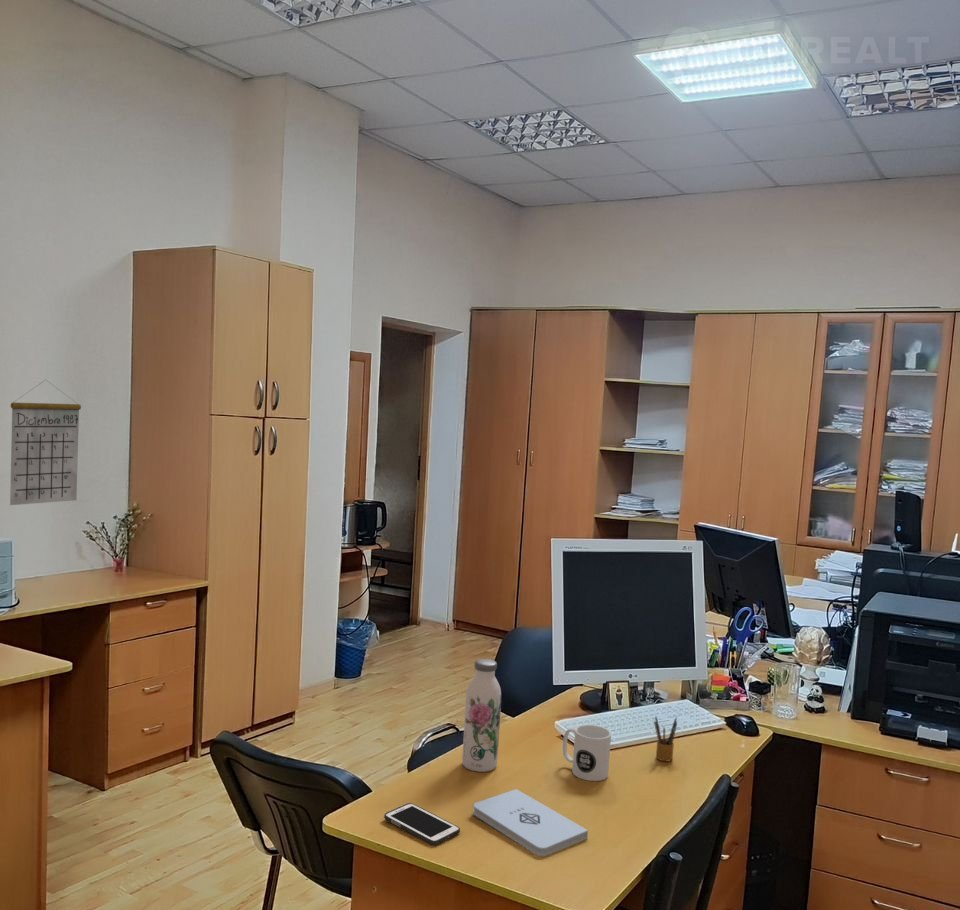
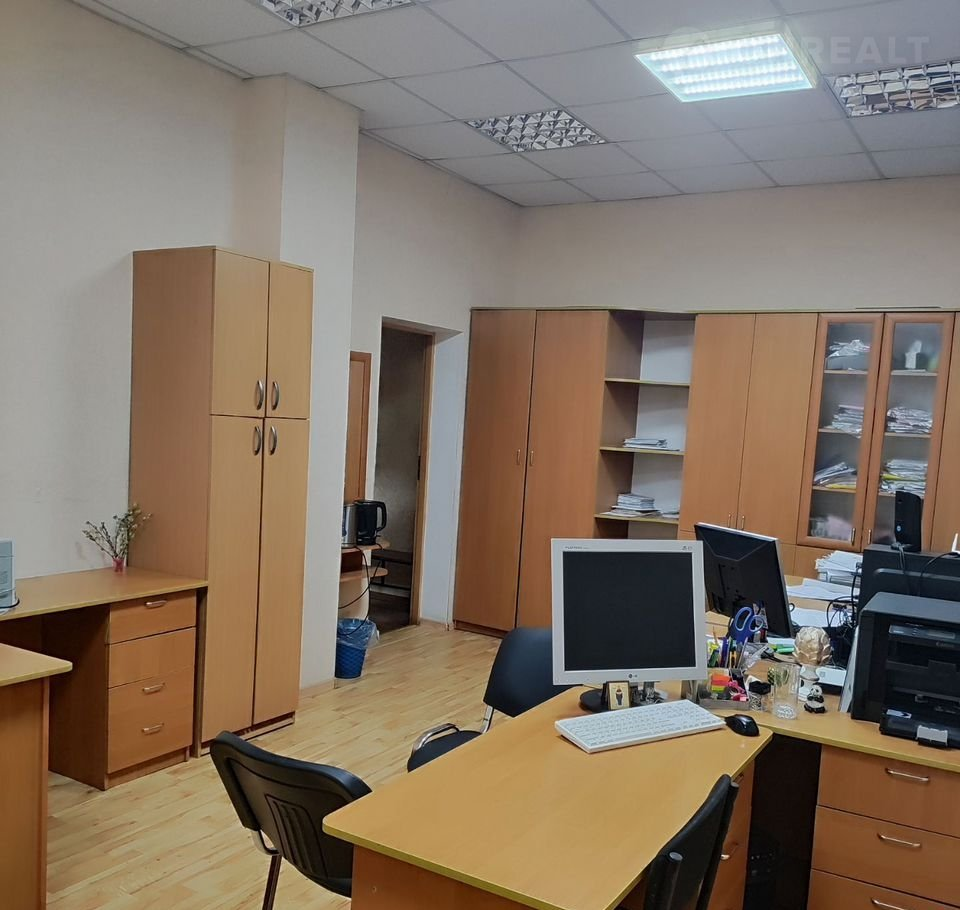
- water bottle (482, 713)
- calendar (46, 441)
- pencil box (664, 737)
- cell phone (421, 823)
- mug (585, 749)
- notepad (527, 821)
